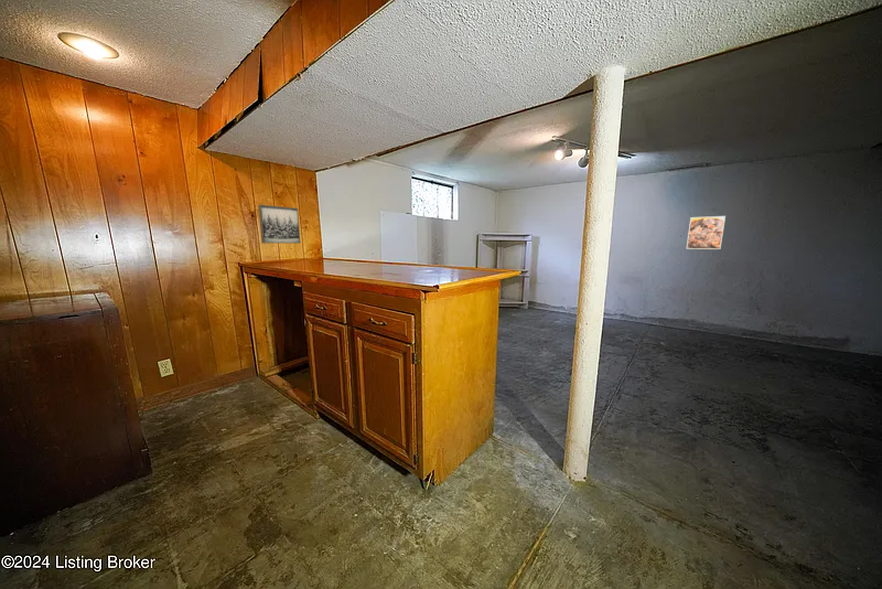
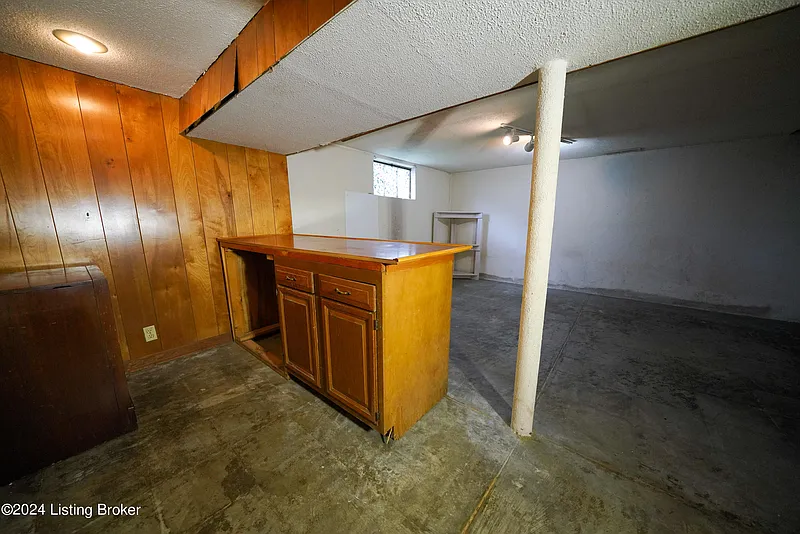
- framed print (704, 233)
- wall art (280, 225)
